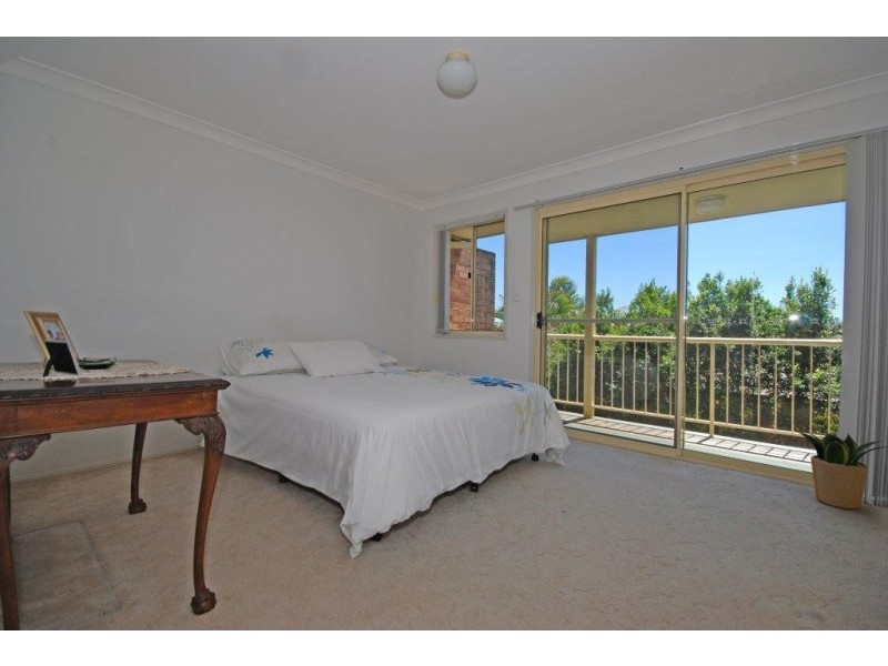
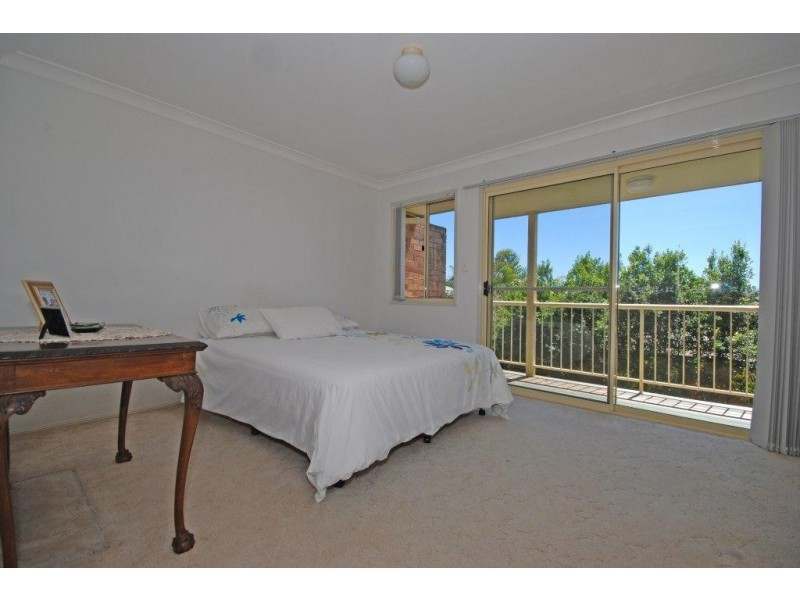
- potted plant (839, 467)
